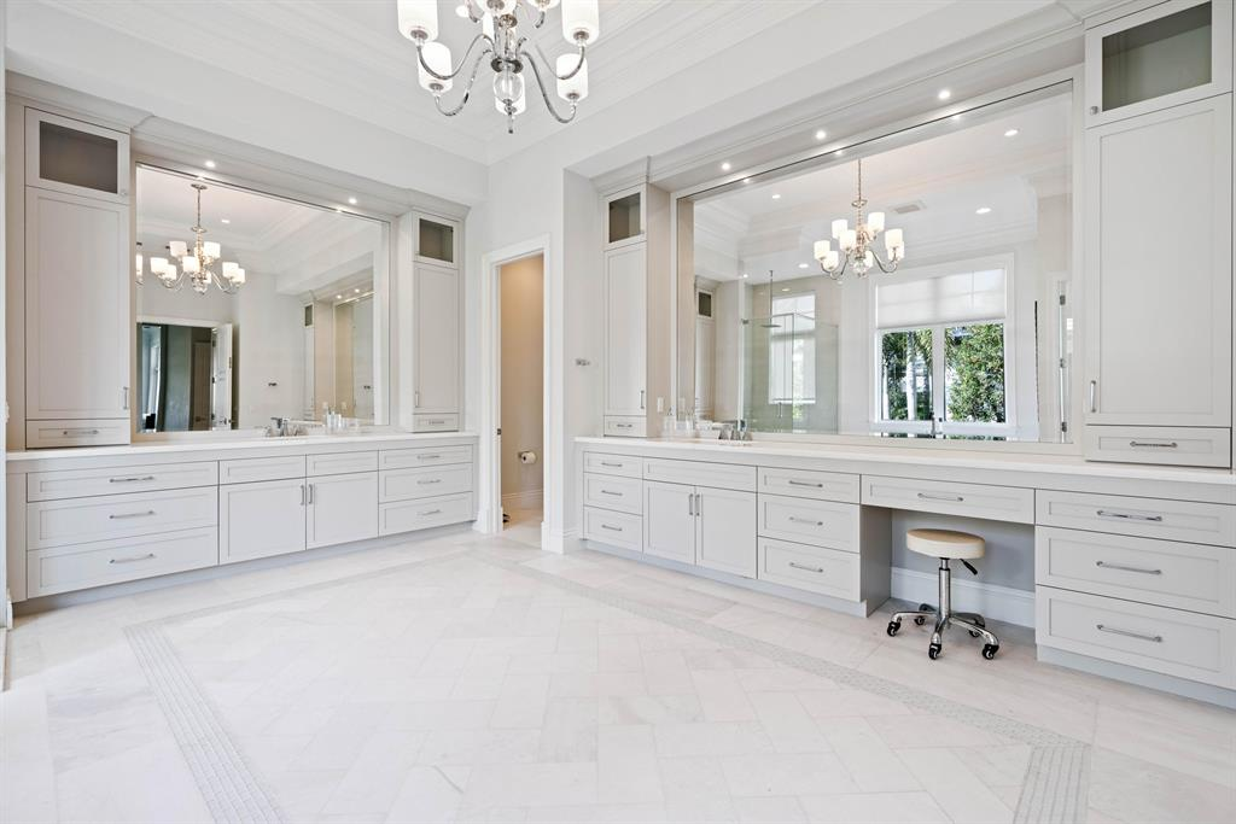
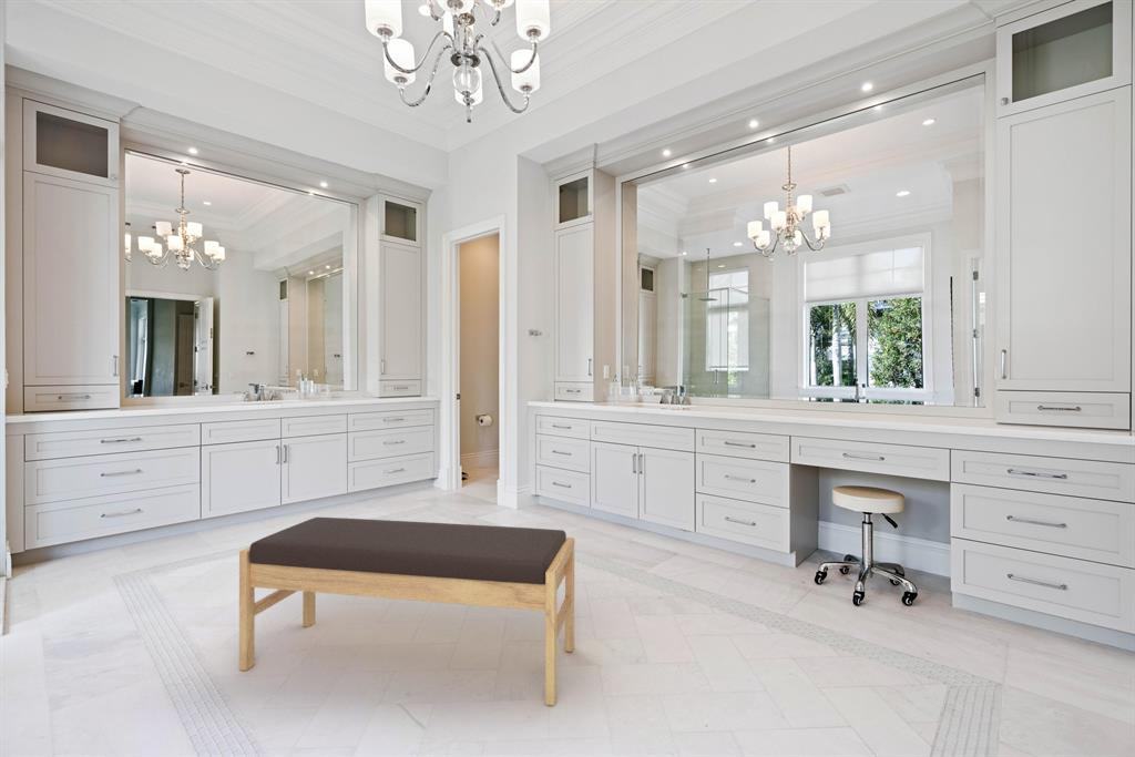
+ bench (413, 596)
